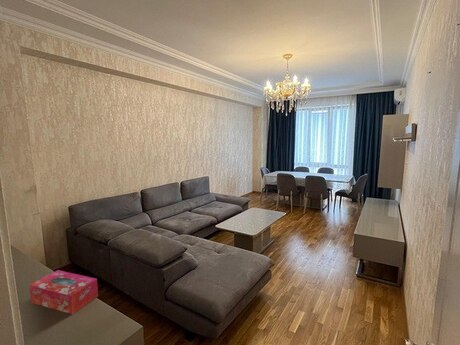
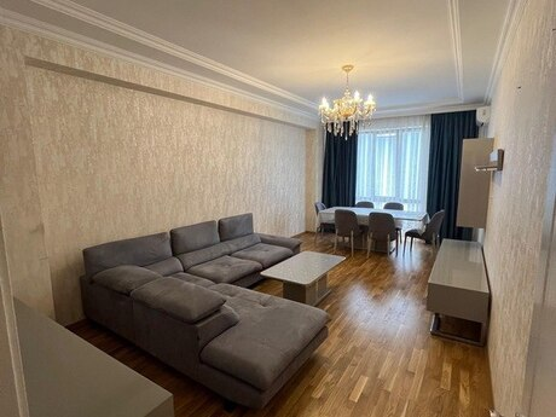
- tissue box (64, 290)
